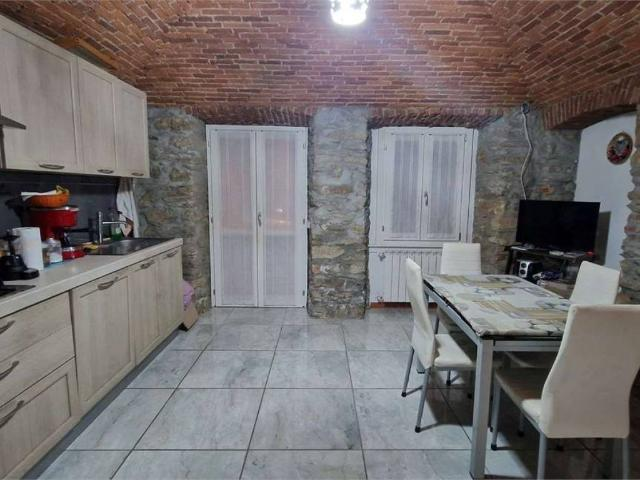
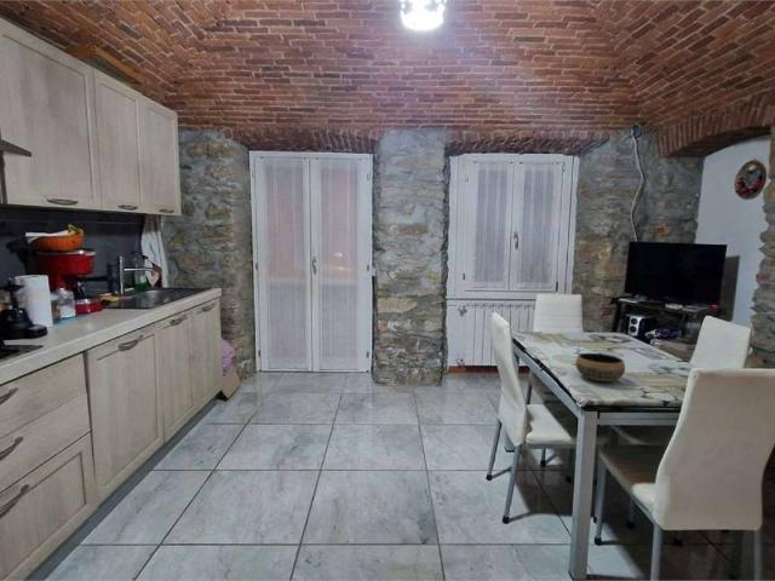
+ bowl (599, 368)
